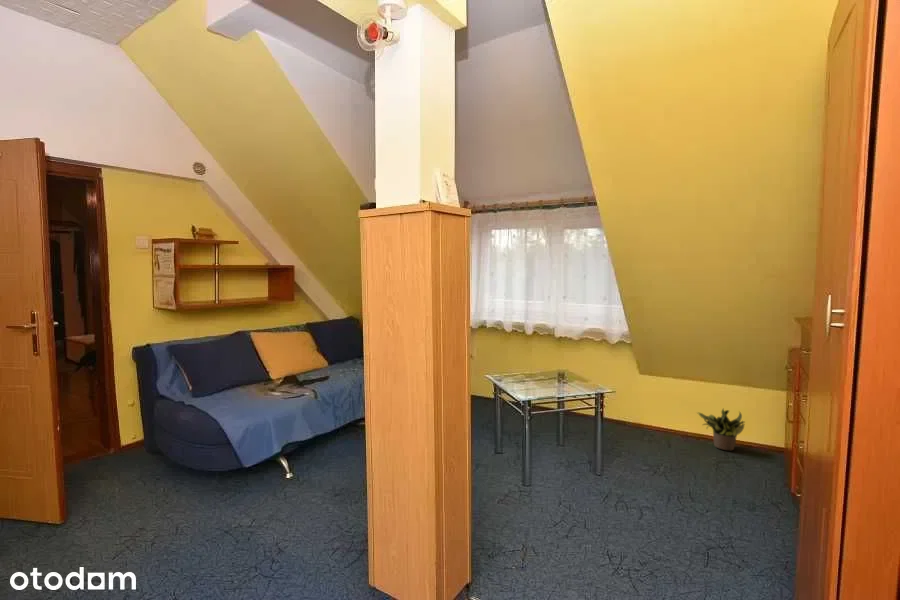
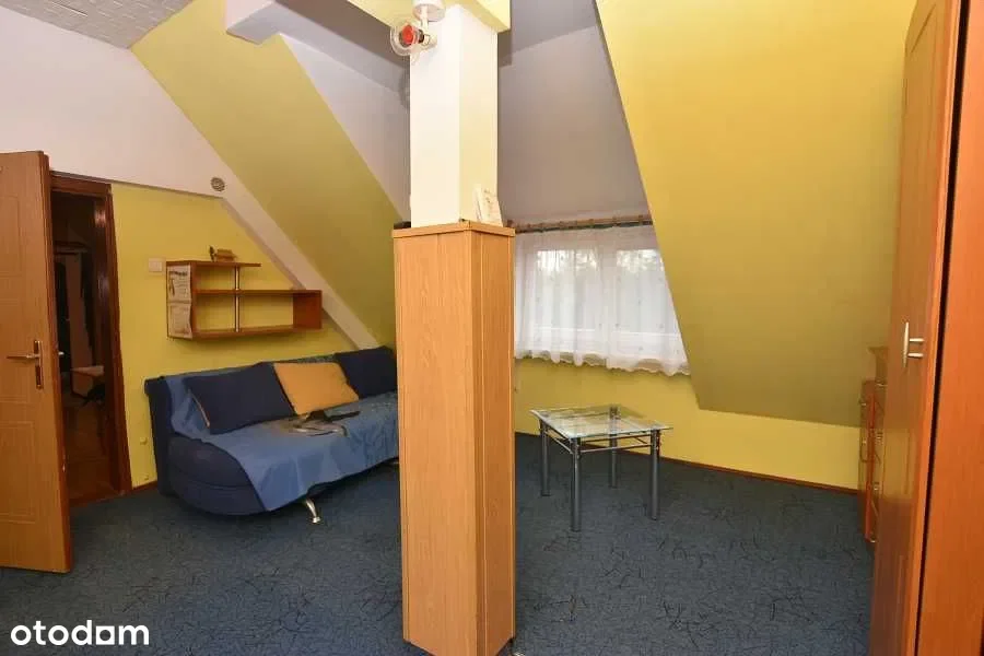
- potted plant (719, 426)
